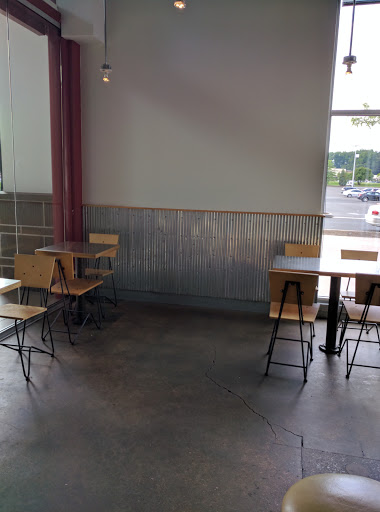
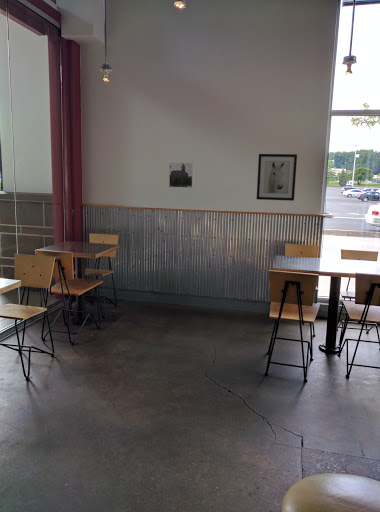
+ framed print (181, 175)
+ wall art (276, 177)
